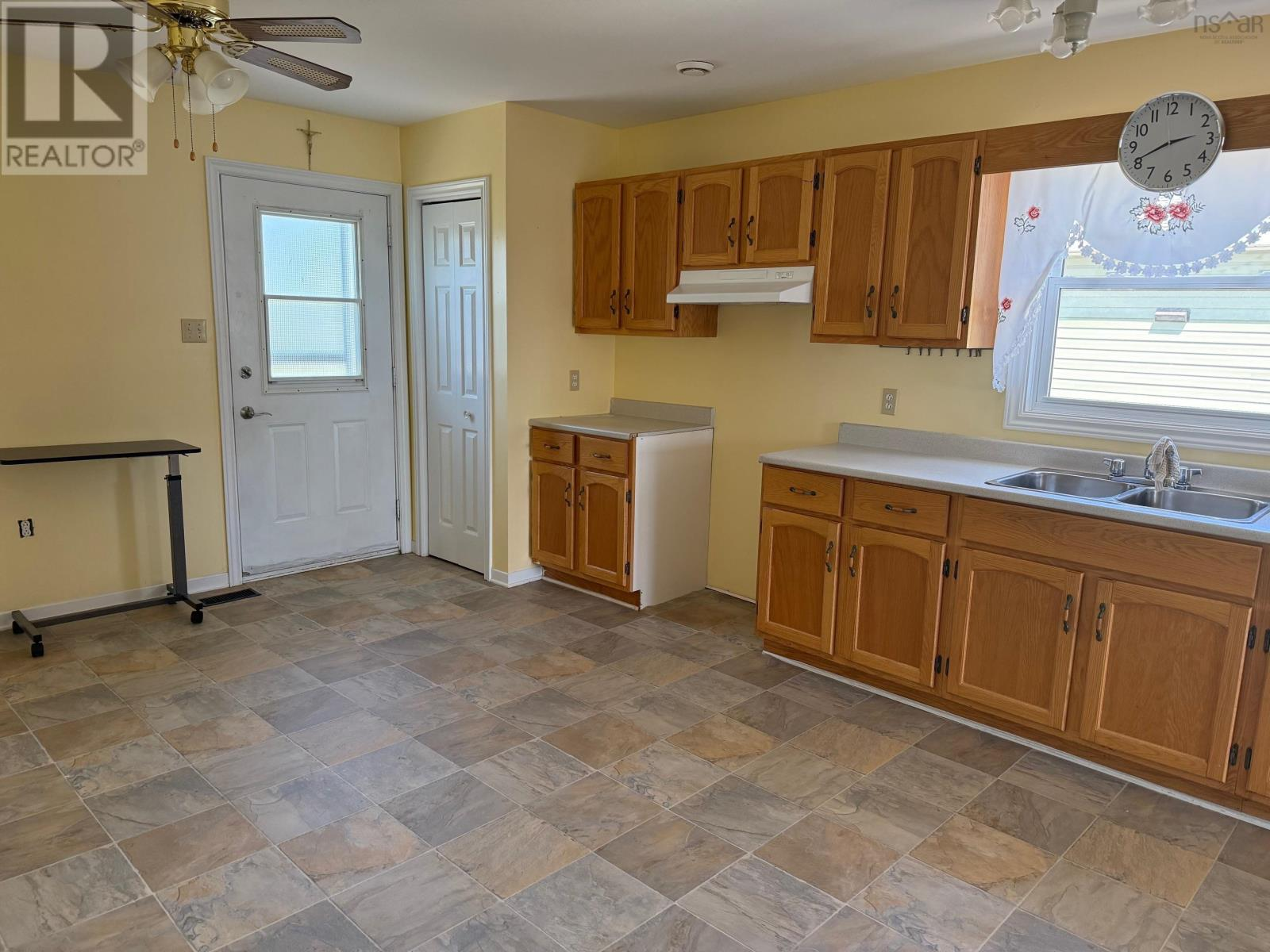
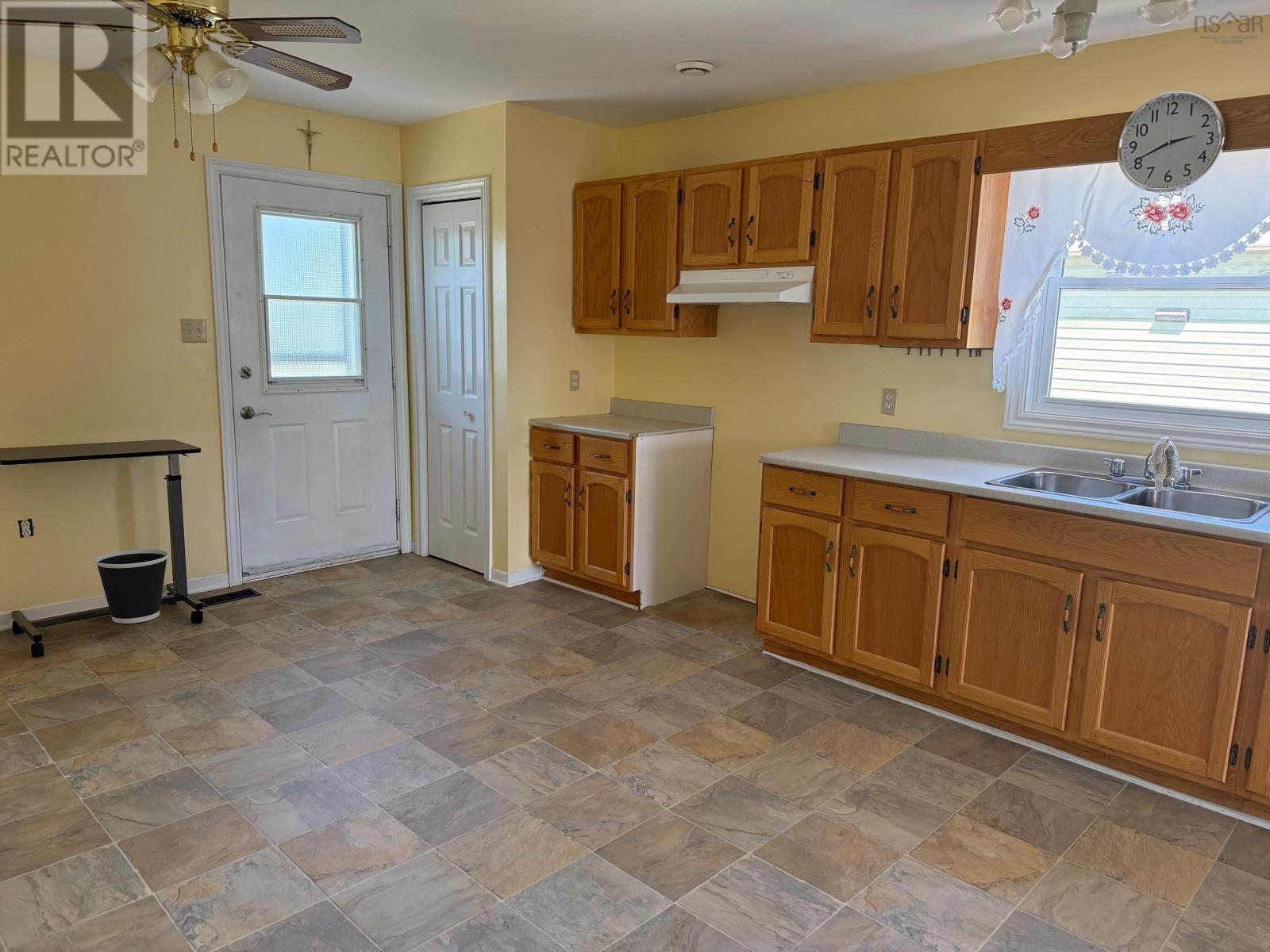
+ wastebasket (134, 586)
